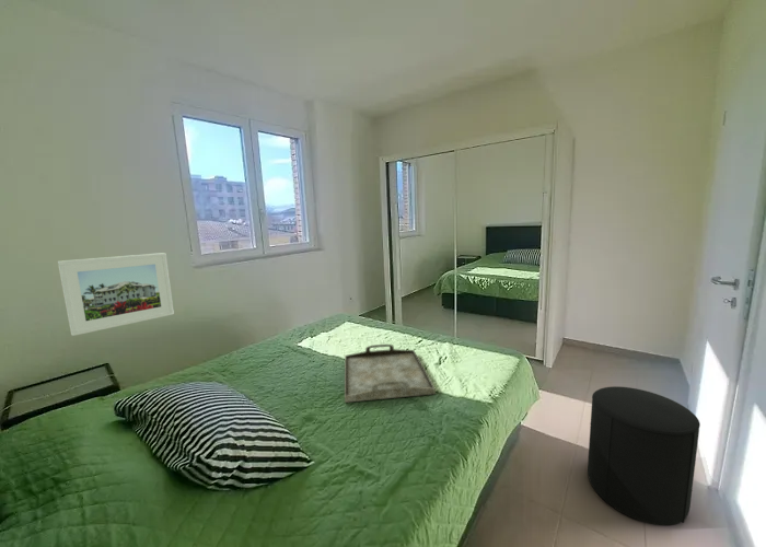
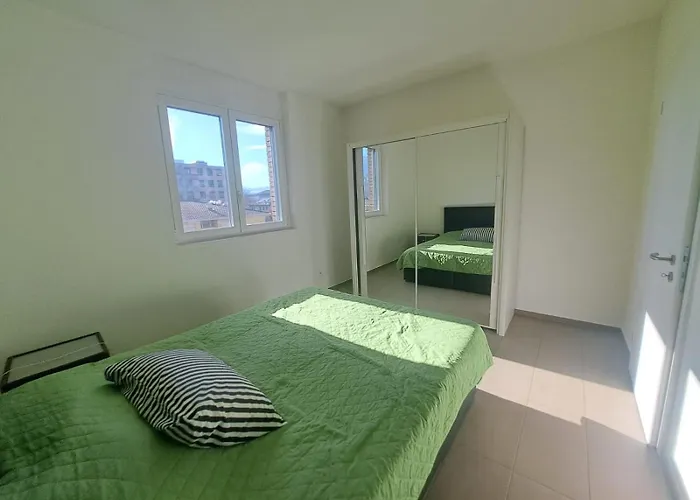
- serving tray (384, 368)
- stool (638, 447)
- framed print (123, 290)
